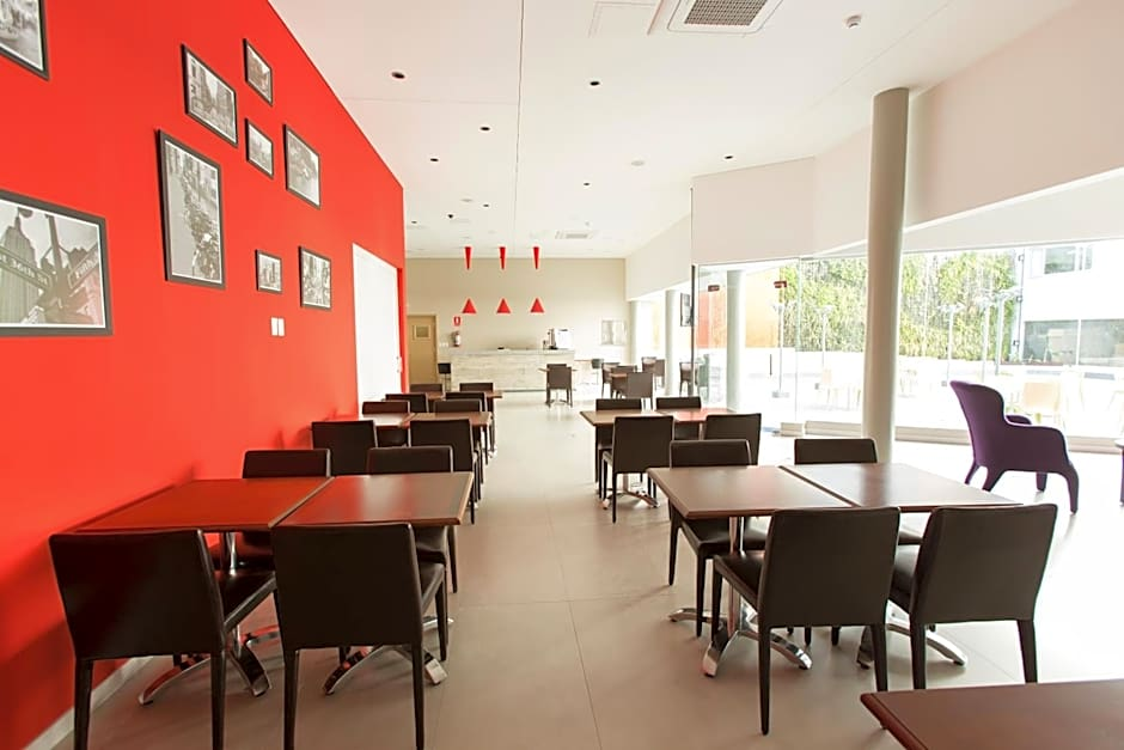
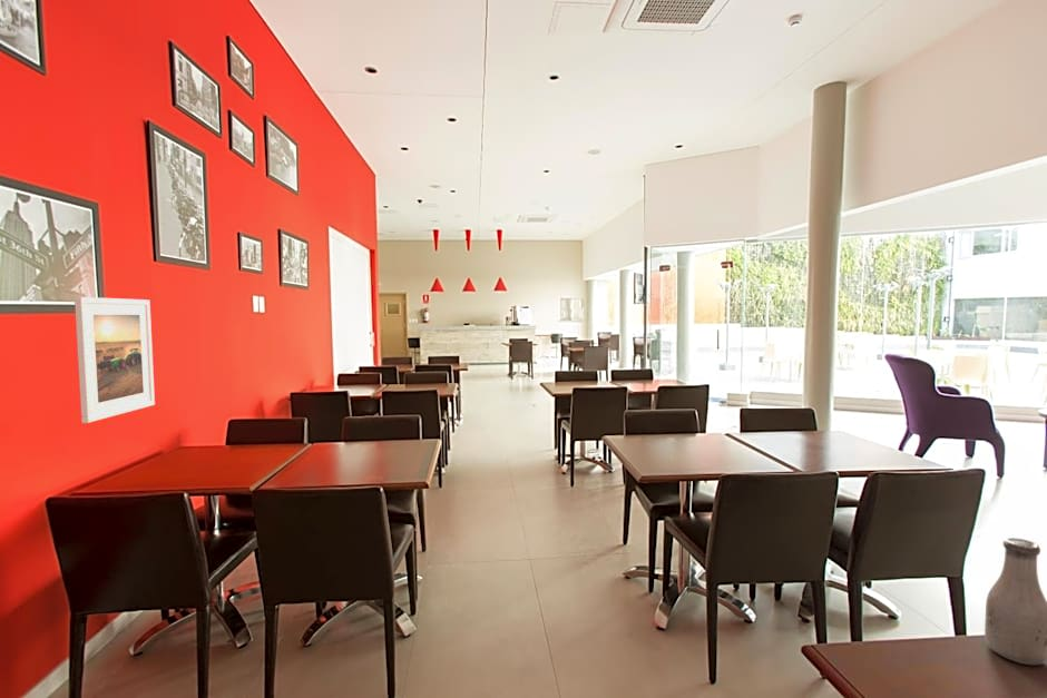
+ bottle (1018, 598)
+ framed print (118, 356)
